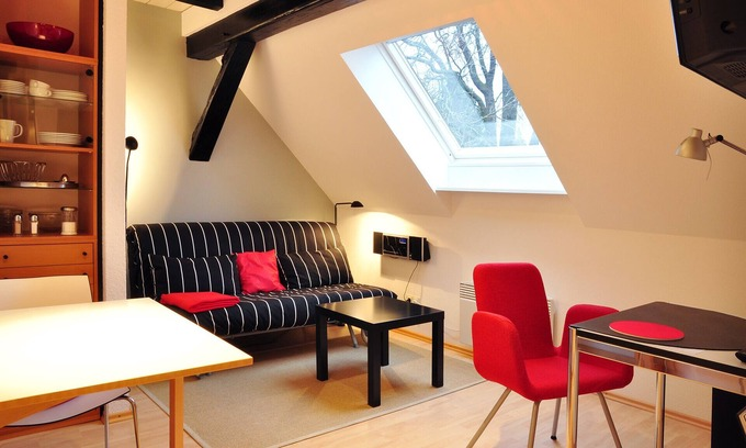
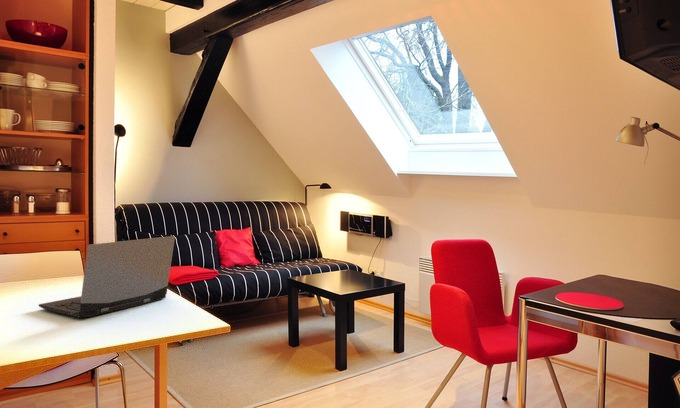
+ laptop computer (109, 271)
